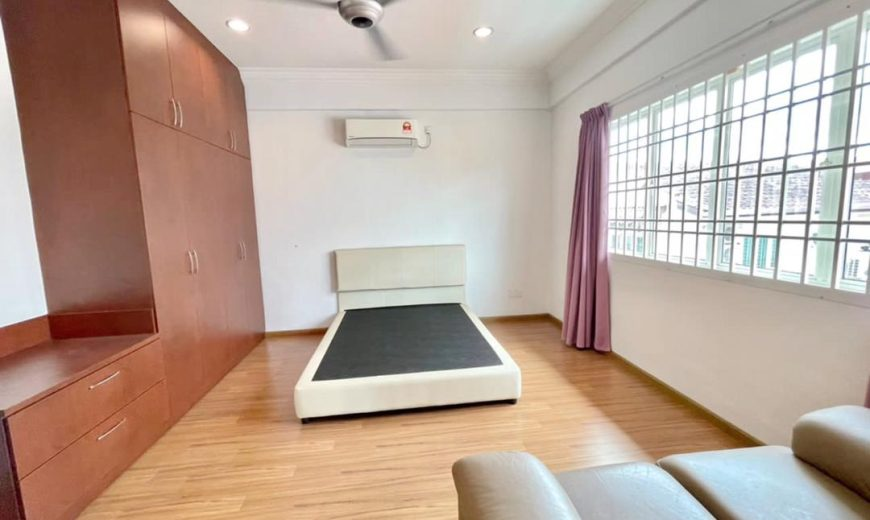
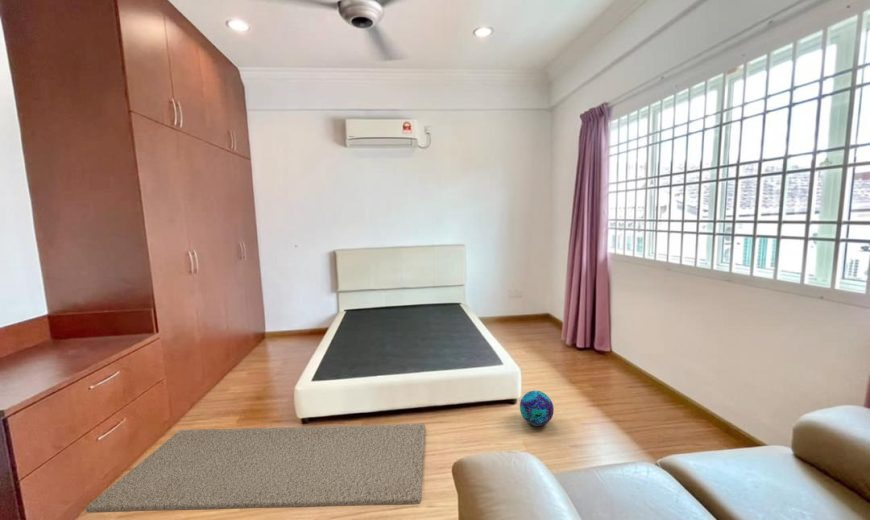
+ rug (281, 461)
+ decorative ball (536, 407)
